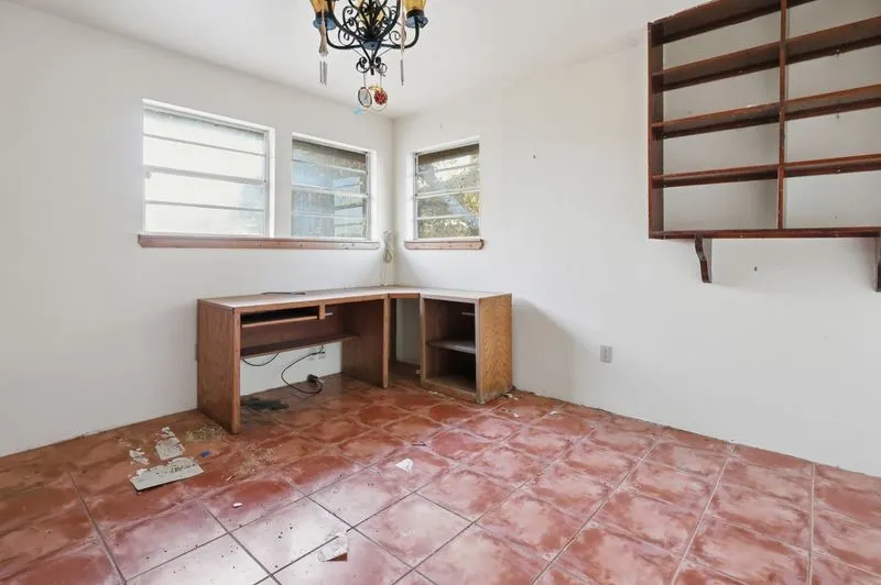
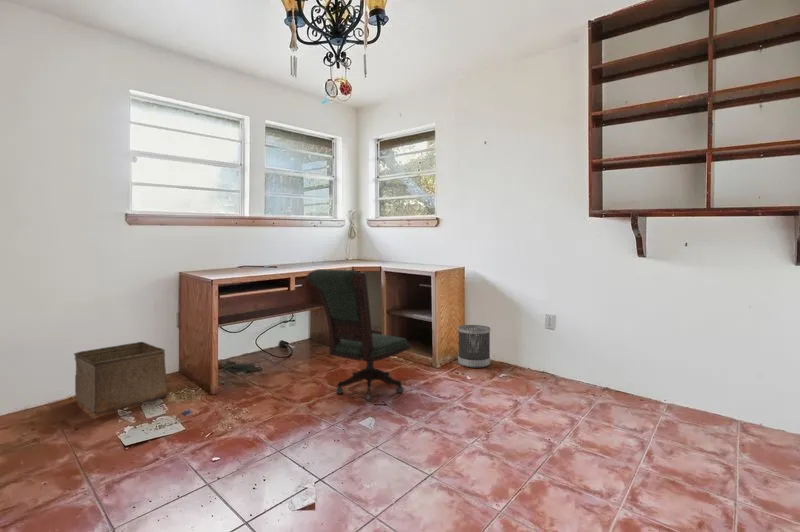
+ wastebasket (474, 345)
+ storage bin (121, 374)
+ office chair (362, 330)
